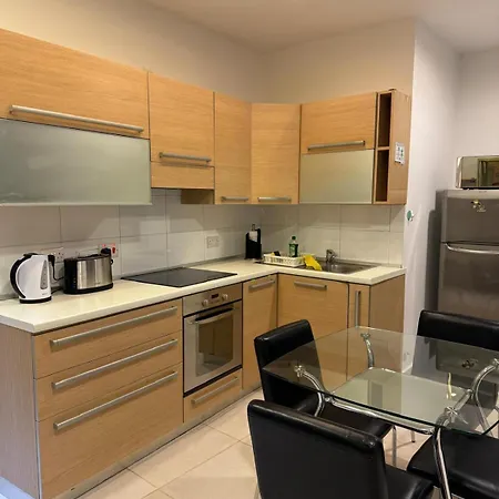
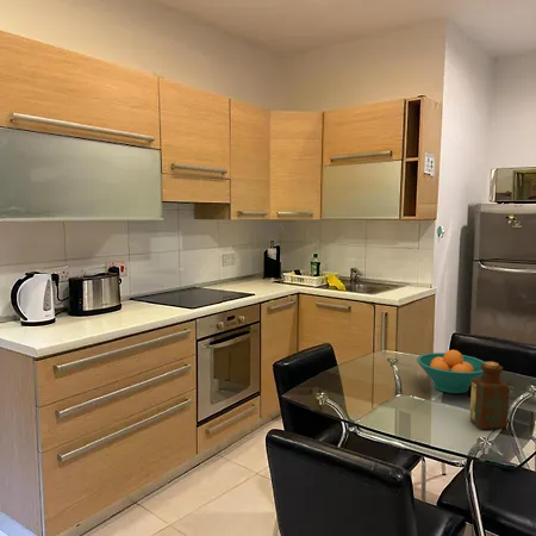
+ fruit bowl (451, 369)
+ bottle (490, 393)
